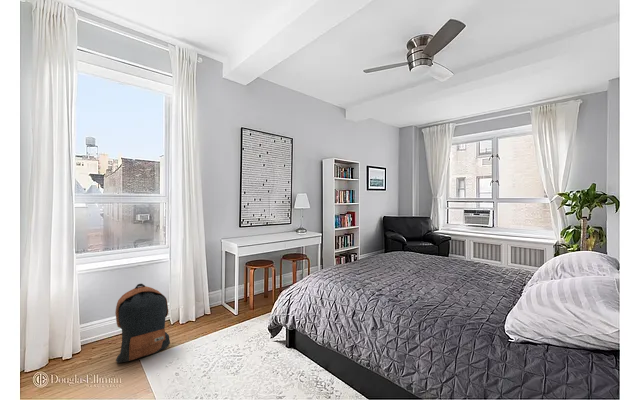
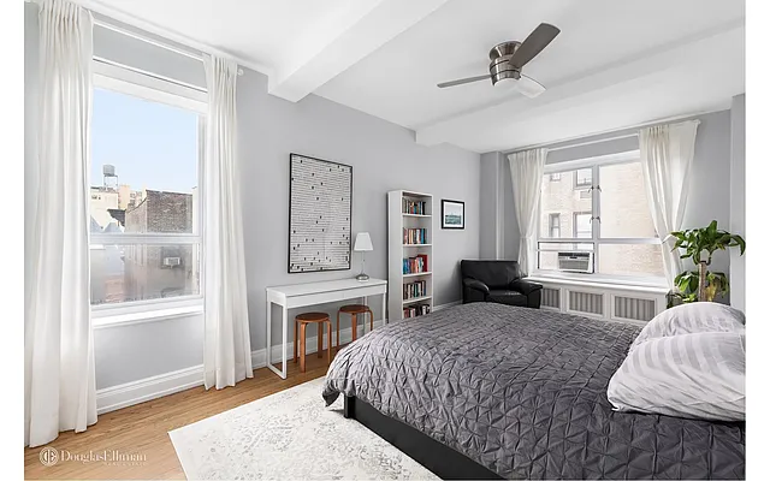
- backpack (141, 318)
